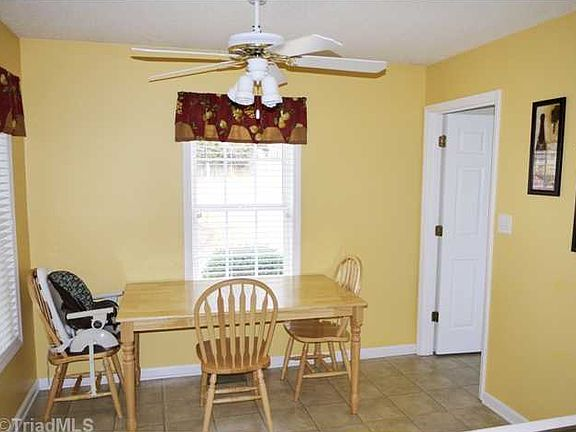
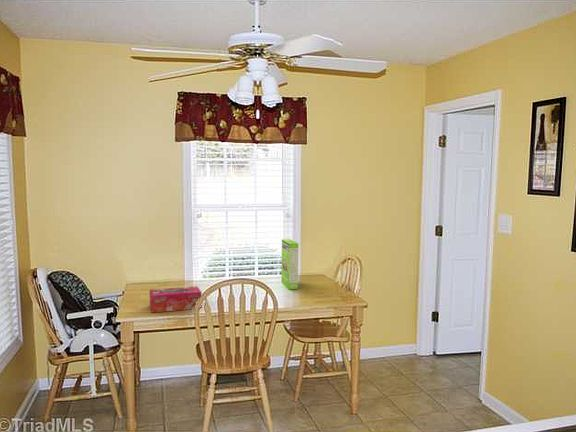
+ tissue box (175, 298)
+ cake mix box (289, 263)
